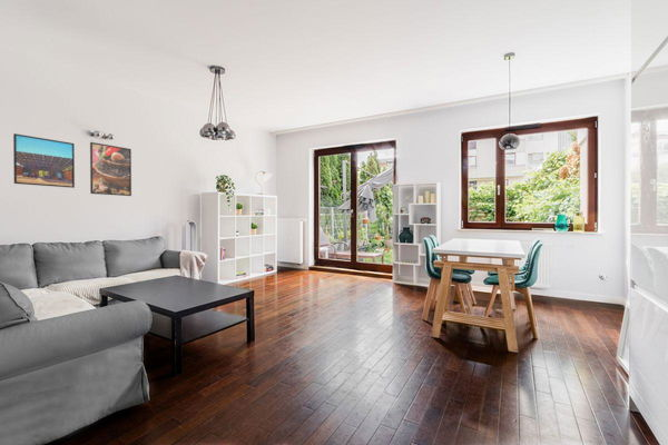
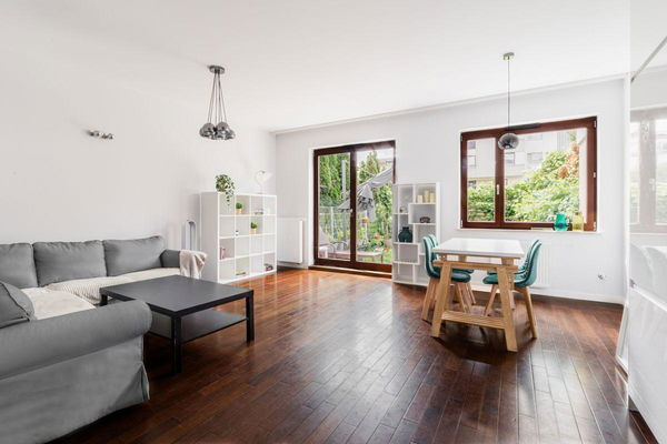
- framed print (111, 170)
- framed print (46, 161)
